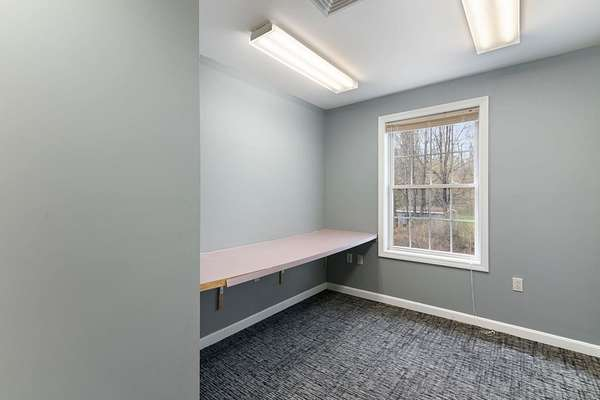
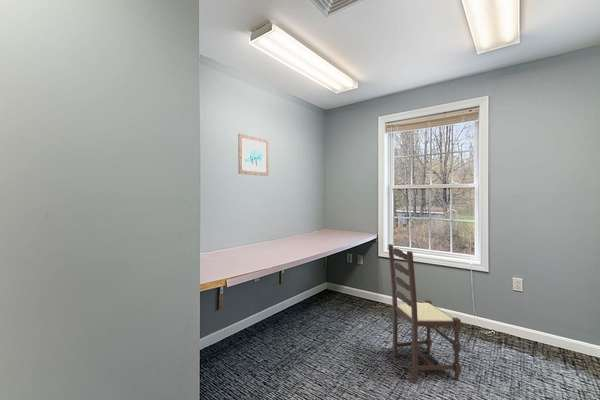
+ dining chair (422, 306)
+ wall art (254, 156)
